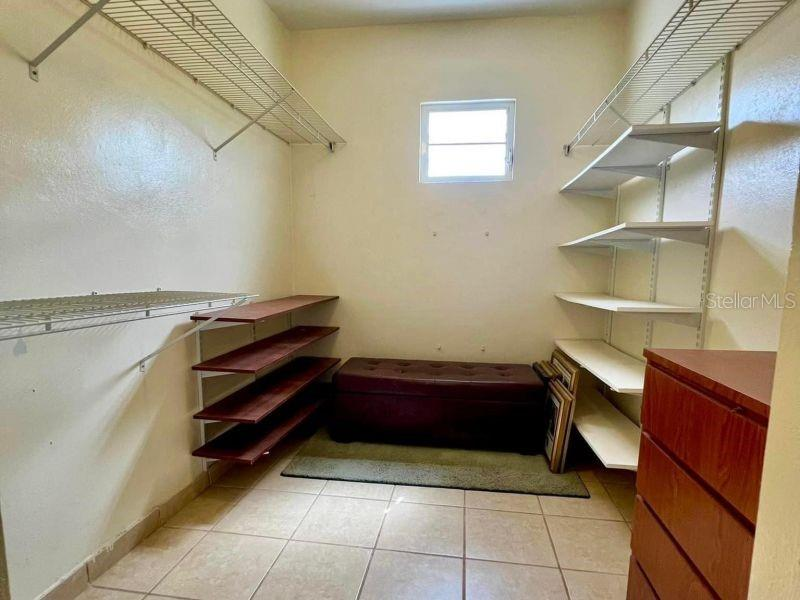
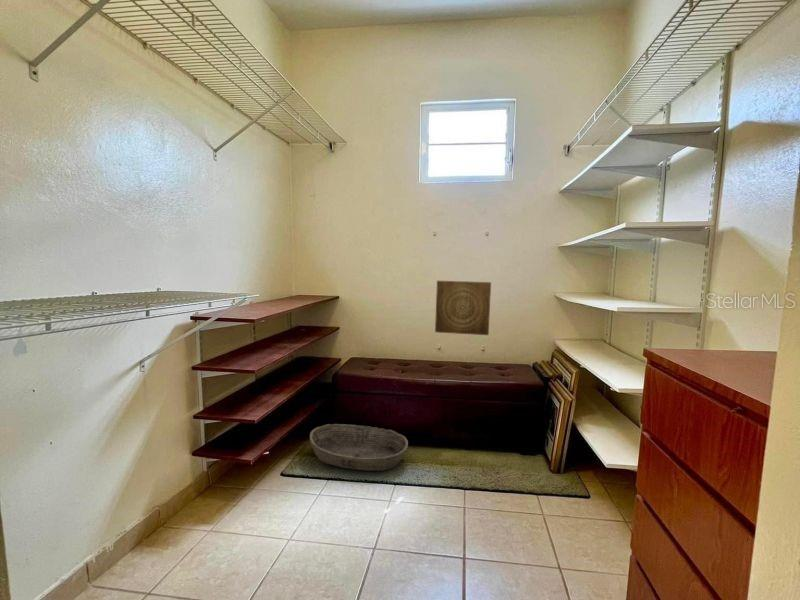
+ wall art (462, 307)
+ basket (358, 447)
